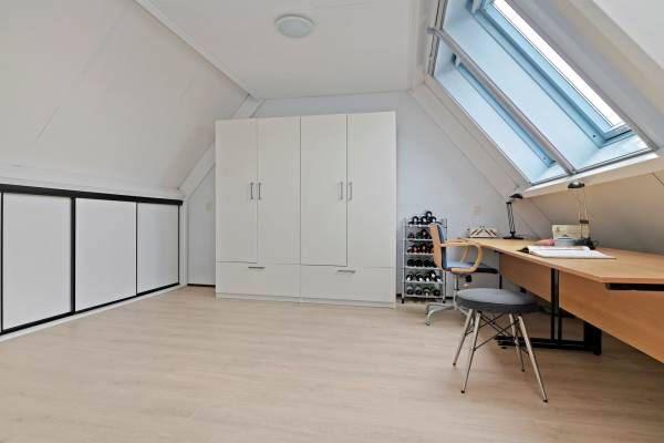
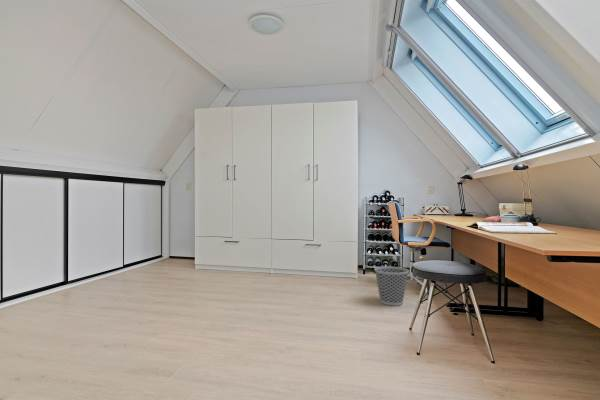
+ wastebasket (391, 285)
